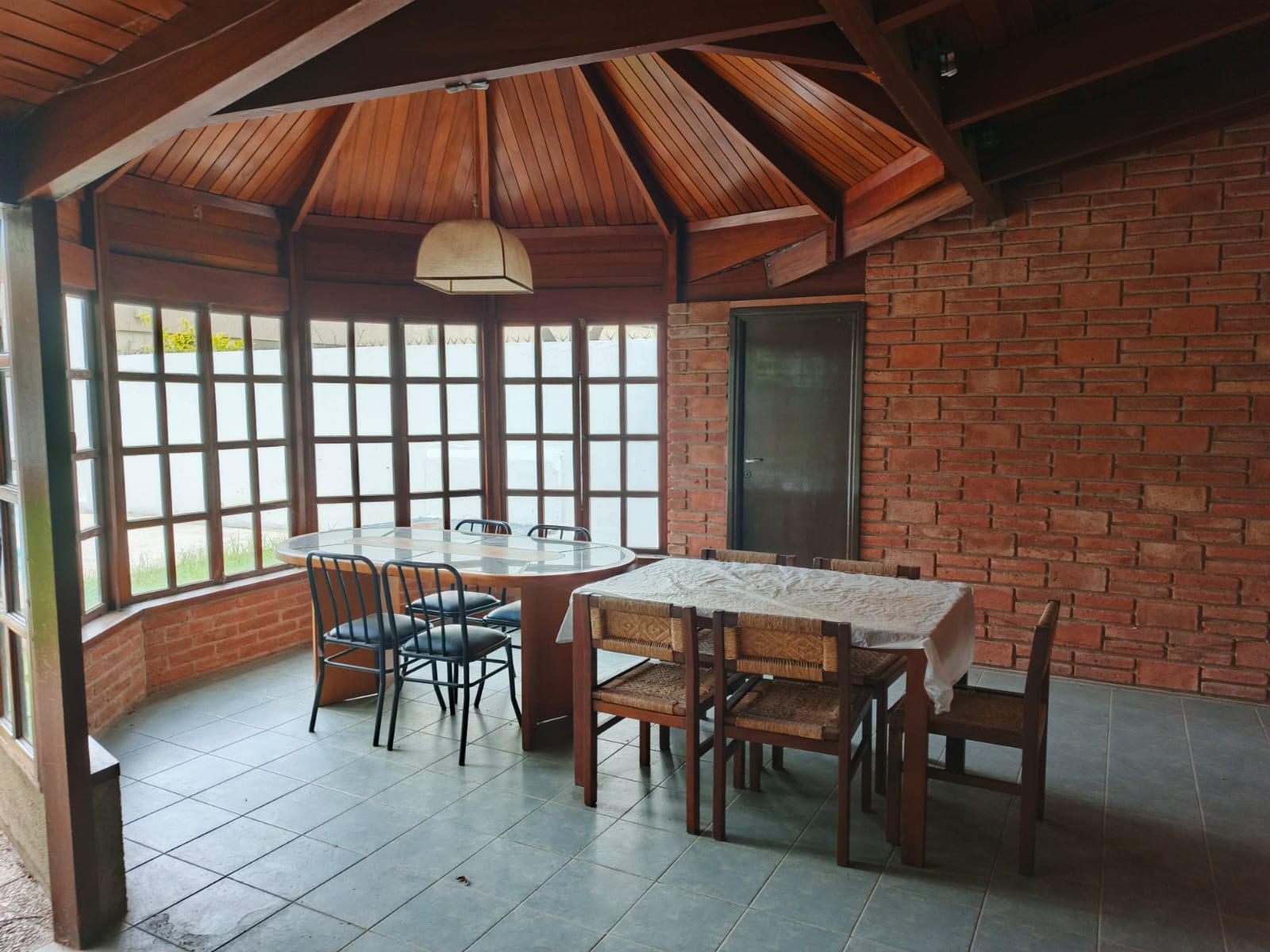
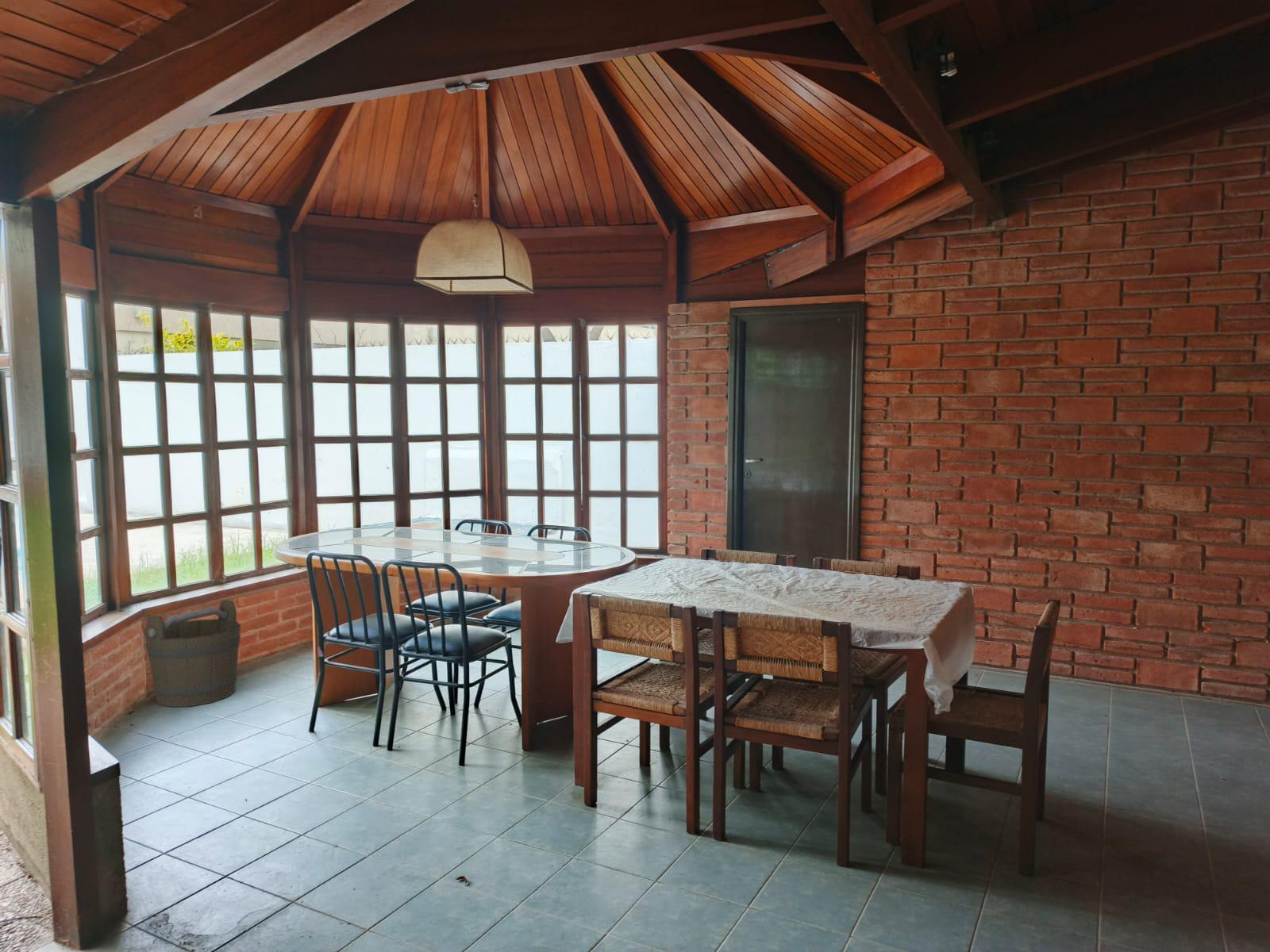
+ bucket (194, 651)
